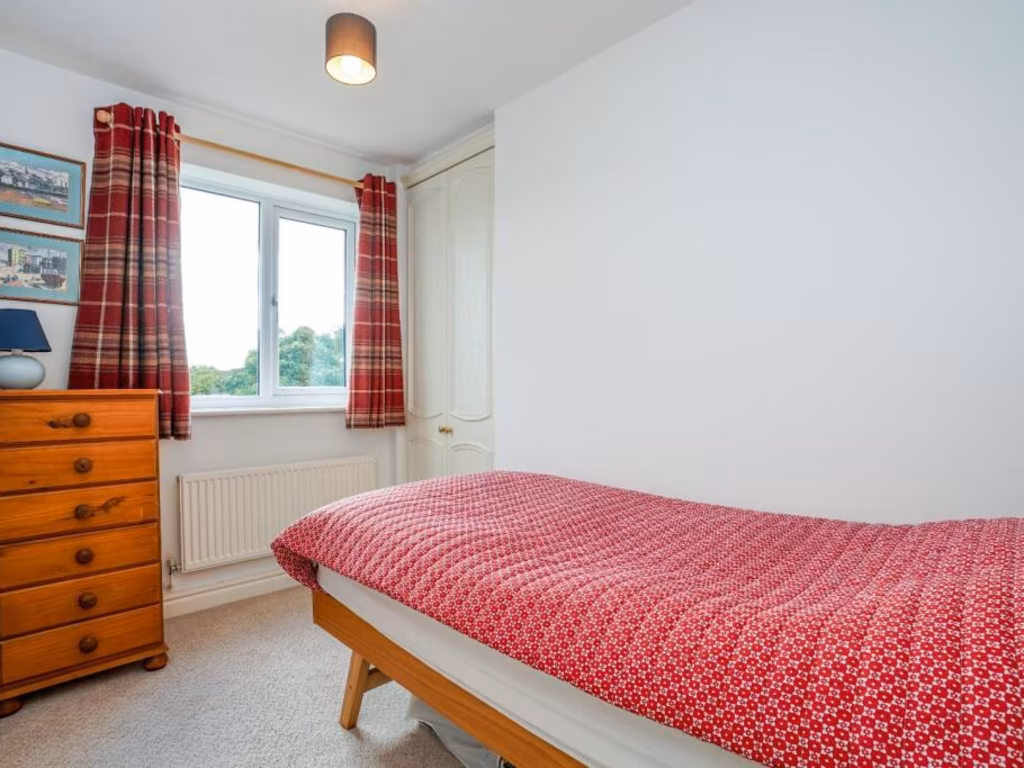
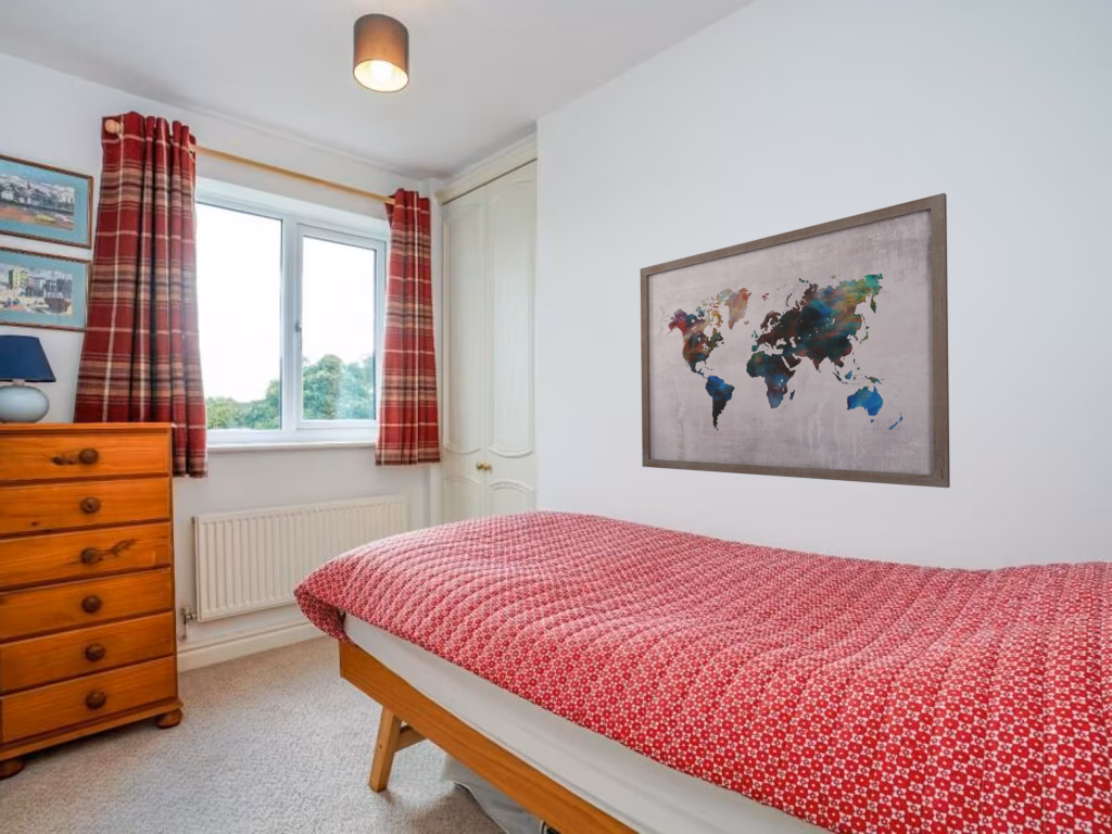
+ wall art (764, 356)
